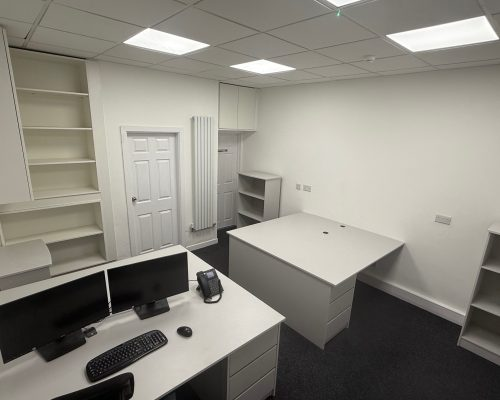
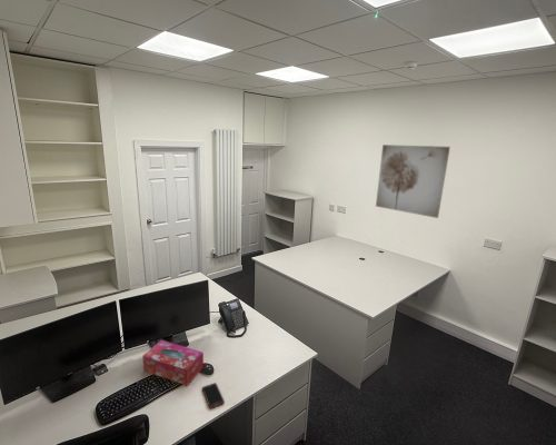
+ wall art (408, 179)
+ cell phone (212, 395)
+ tissue box (173, 360)
